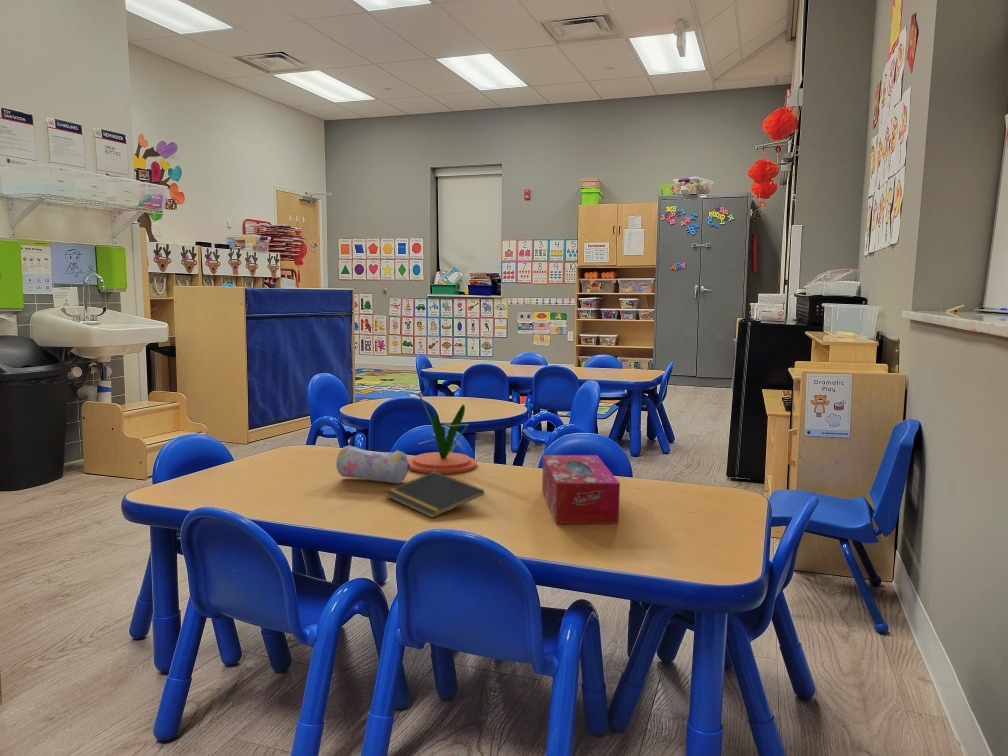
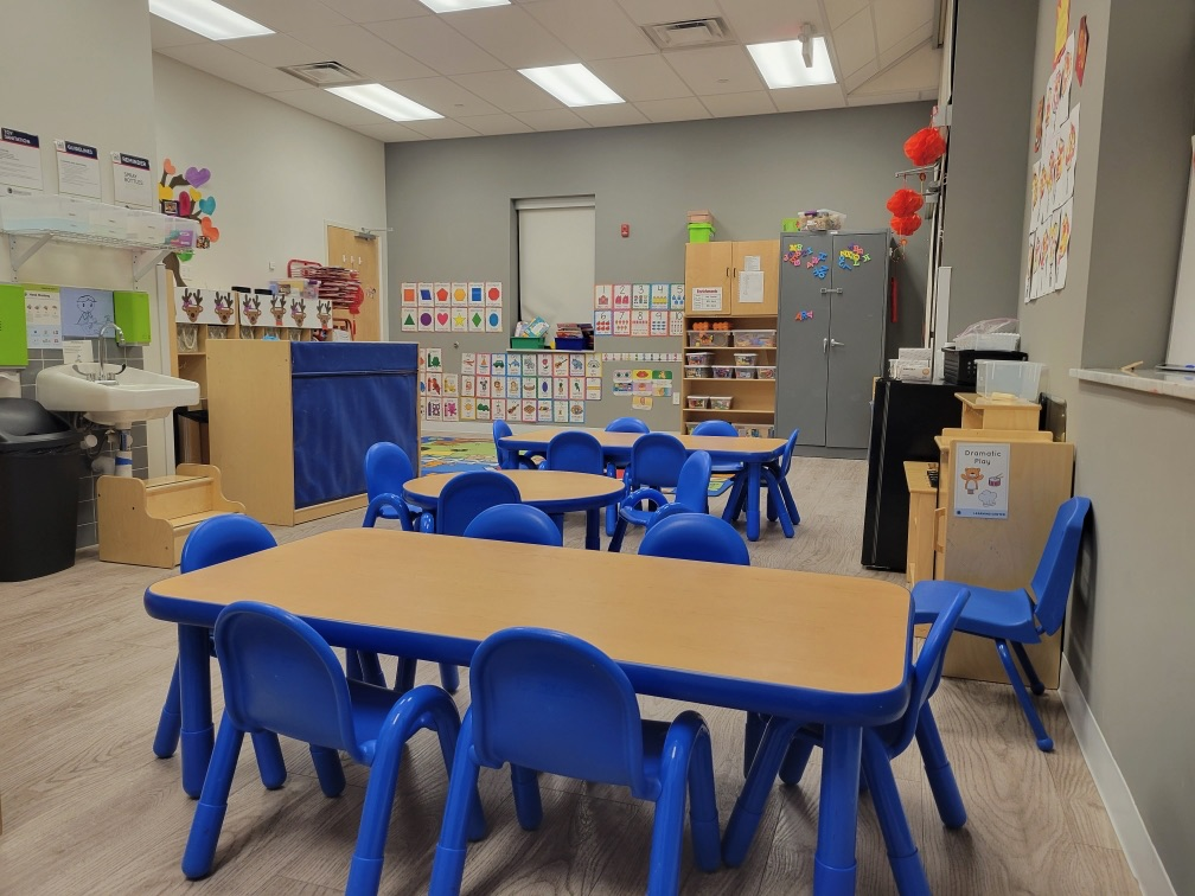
- plant (443, 427)
- notepad (433, 493)
- pencil case (372, 464)
- tissue box (578, 487)
